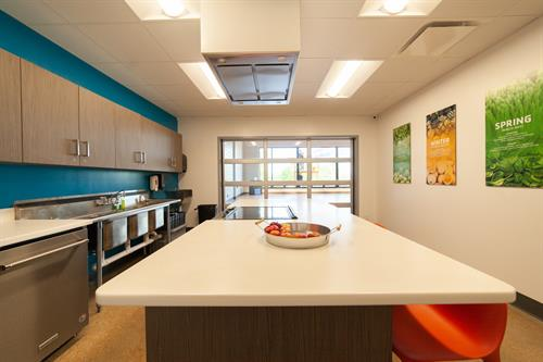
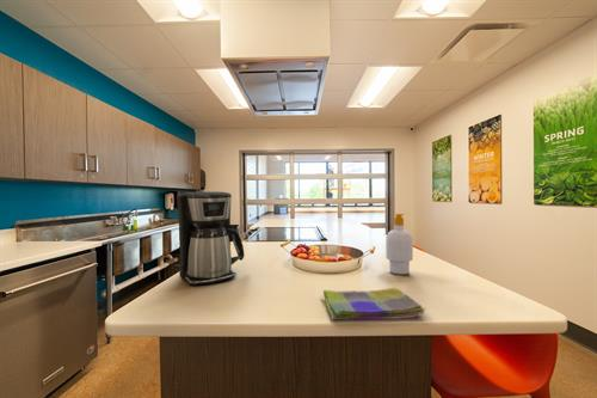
+ soap bottle (399, 243)
+ dish towel (369, 301)
+ coffee maker (210, 232)
